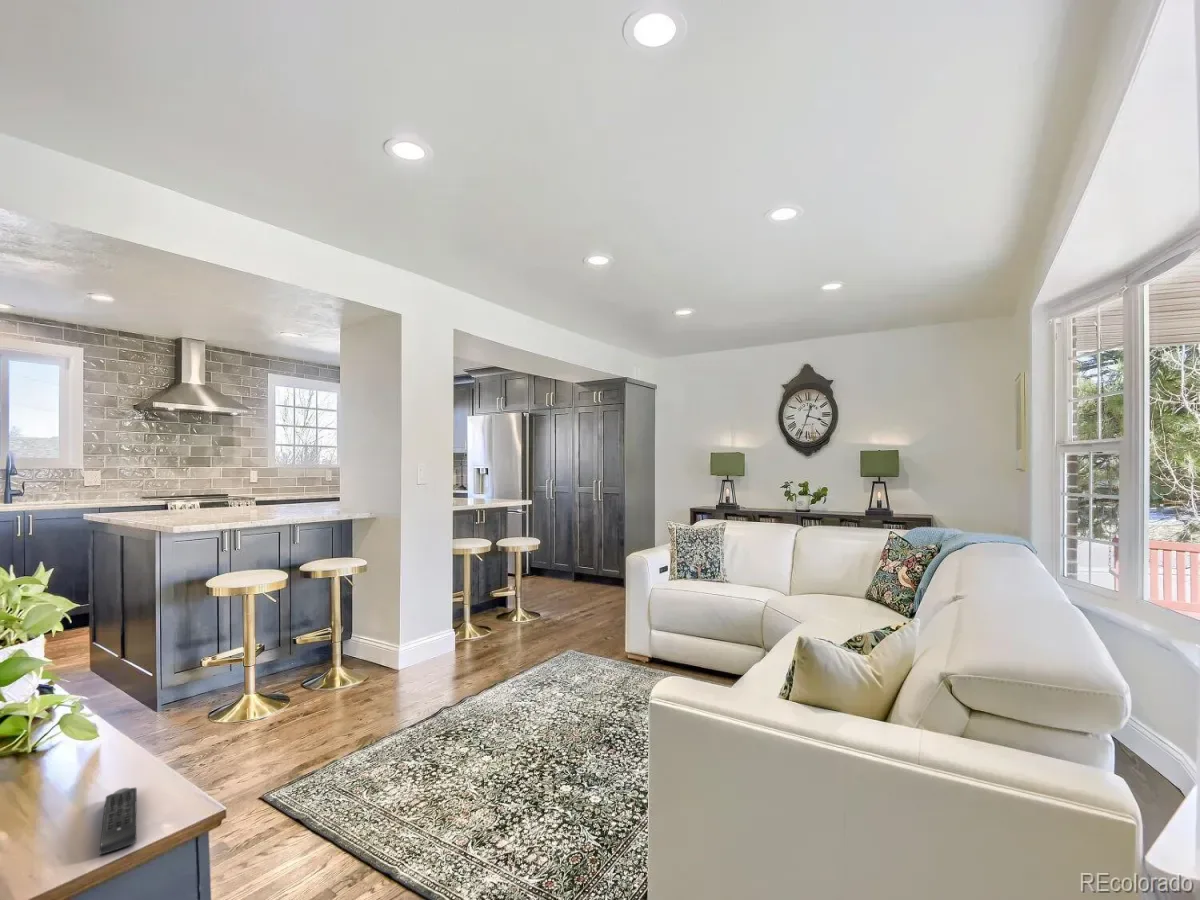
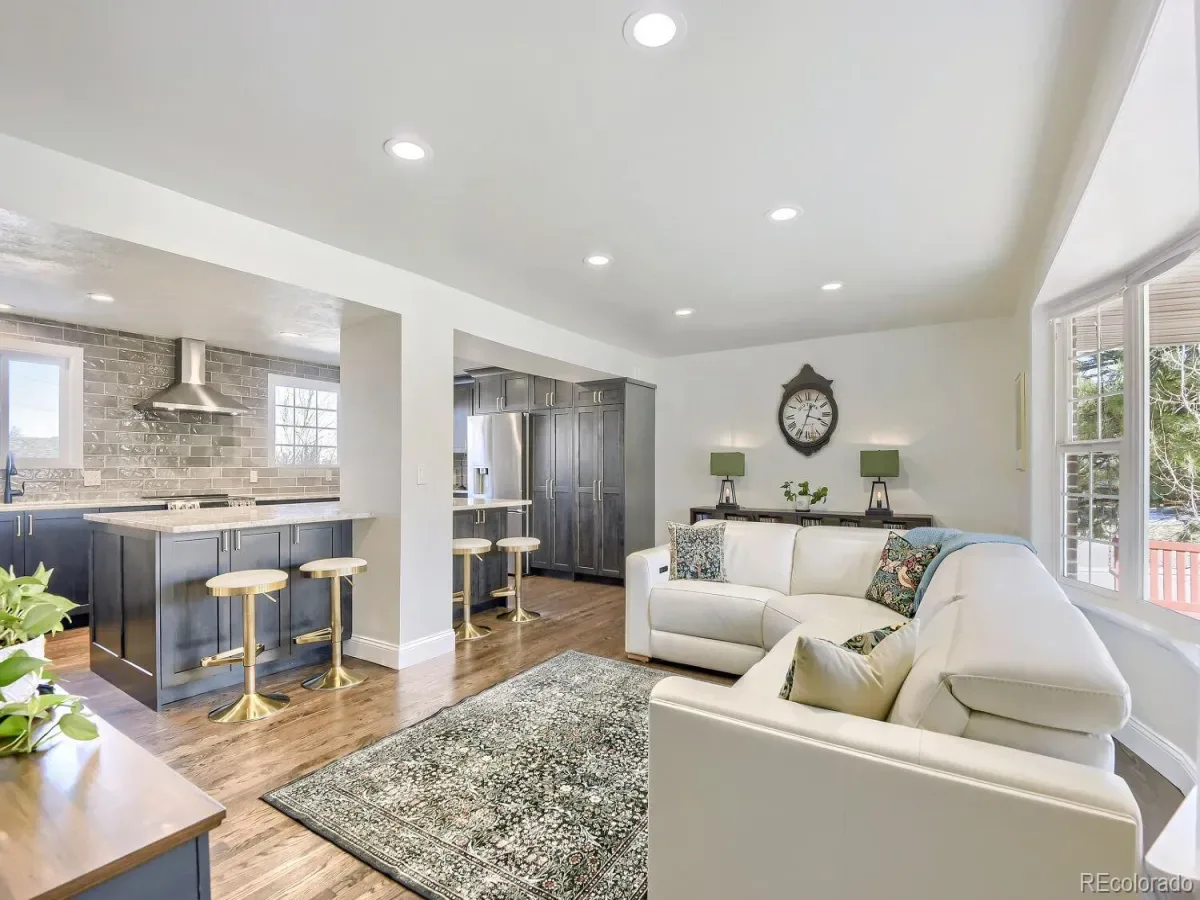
- remote control (119, 814)
